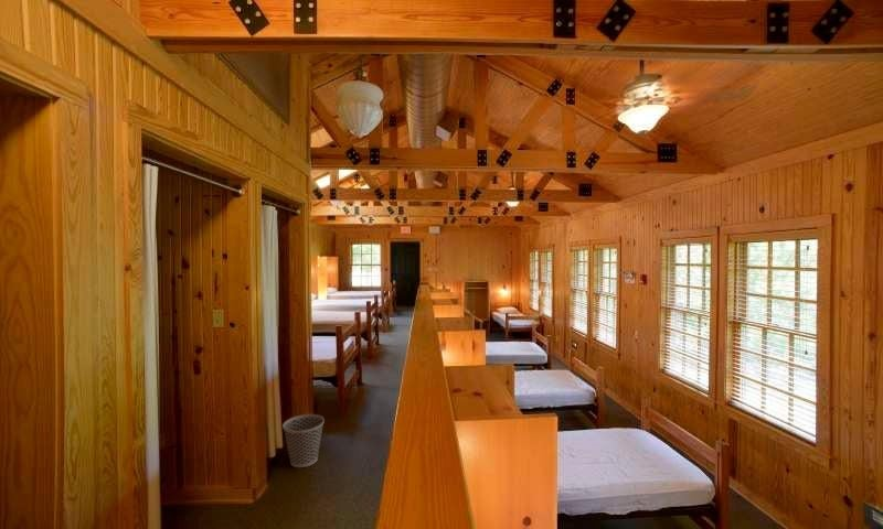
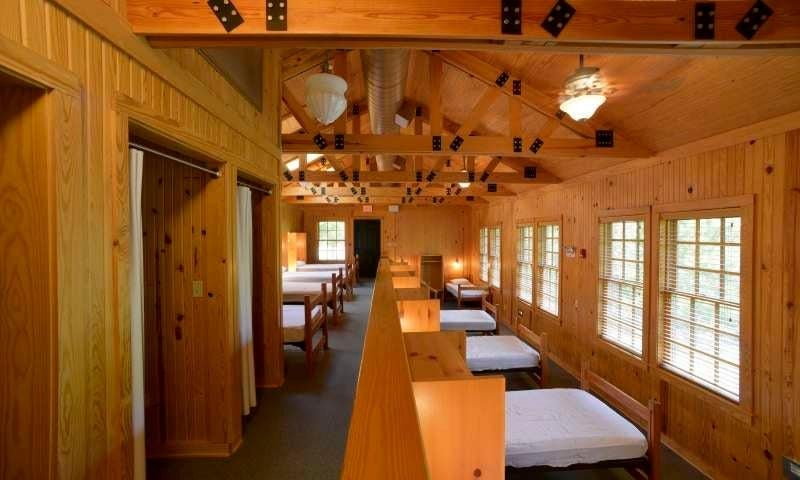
- wastebasket (304, 441)
